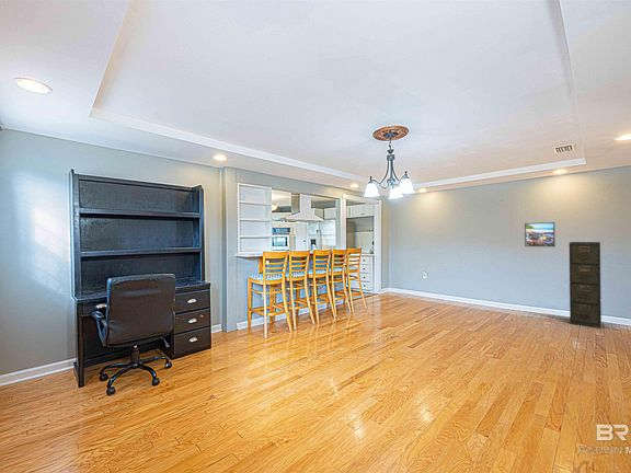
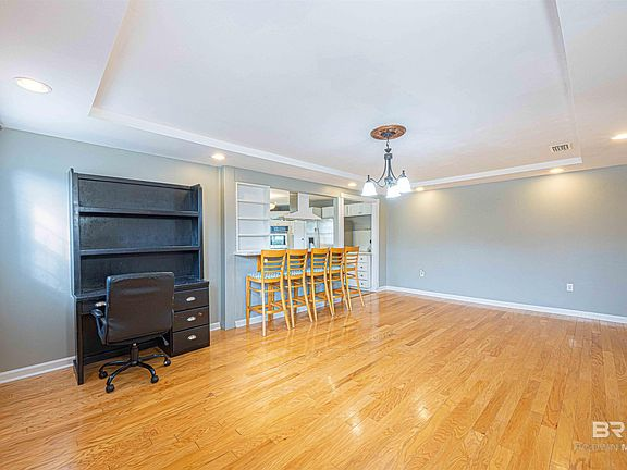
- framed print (539, 234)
- filing cabinet (585, 282)
